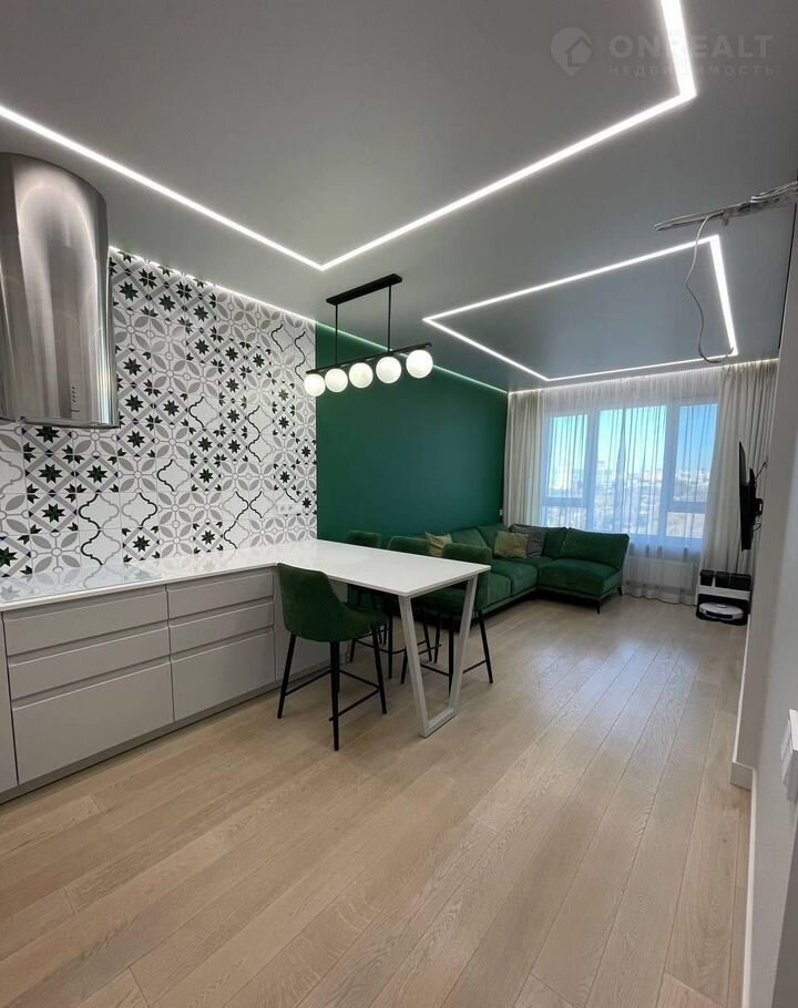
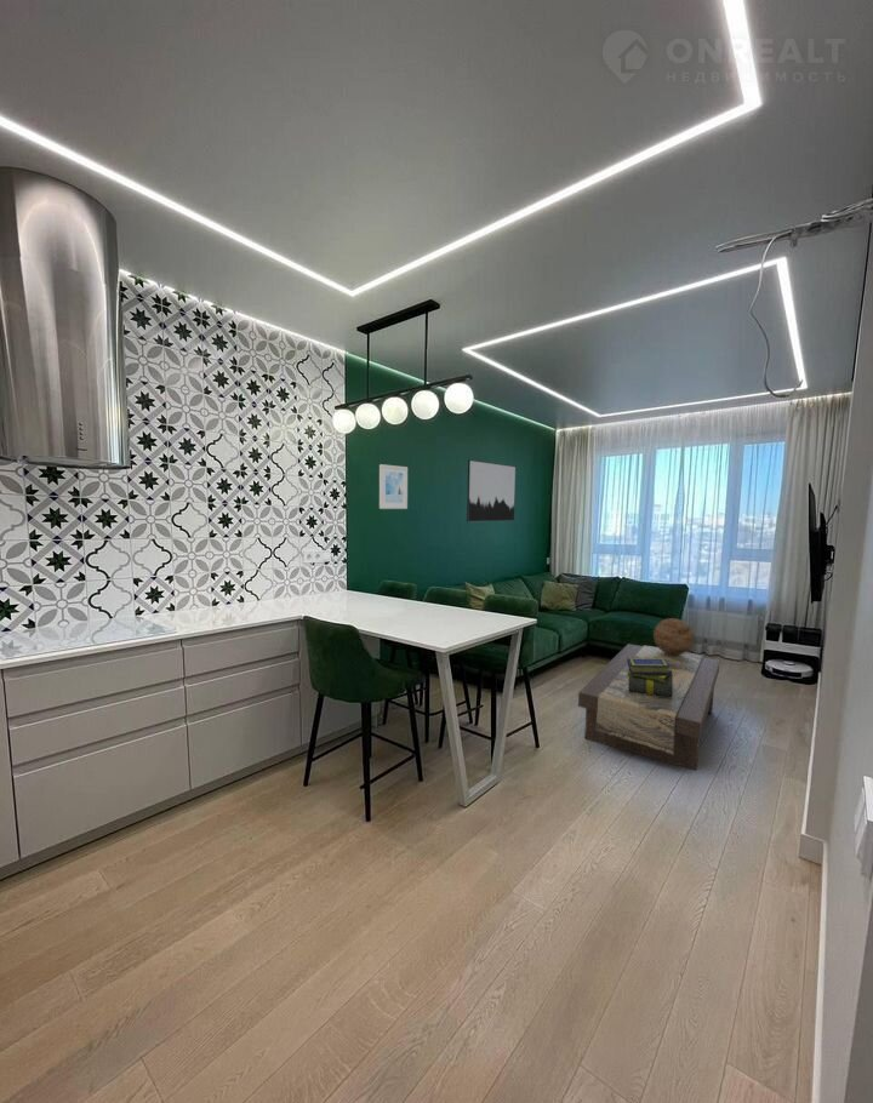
+ wall art (492, 492)
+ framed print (393, 487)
+ decorative sphere (673, 635)
+ coffee table (654, 698)
+ stack of books (649, 675)
